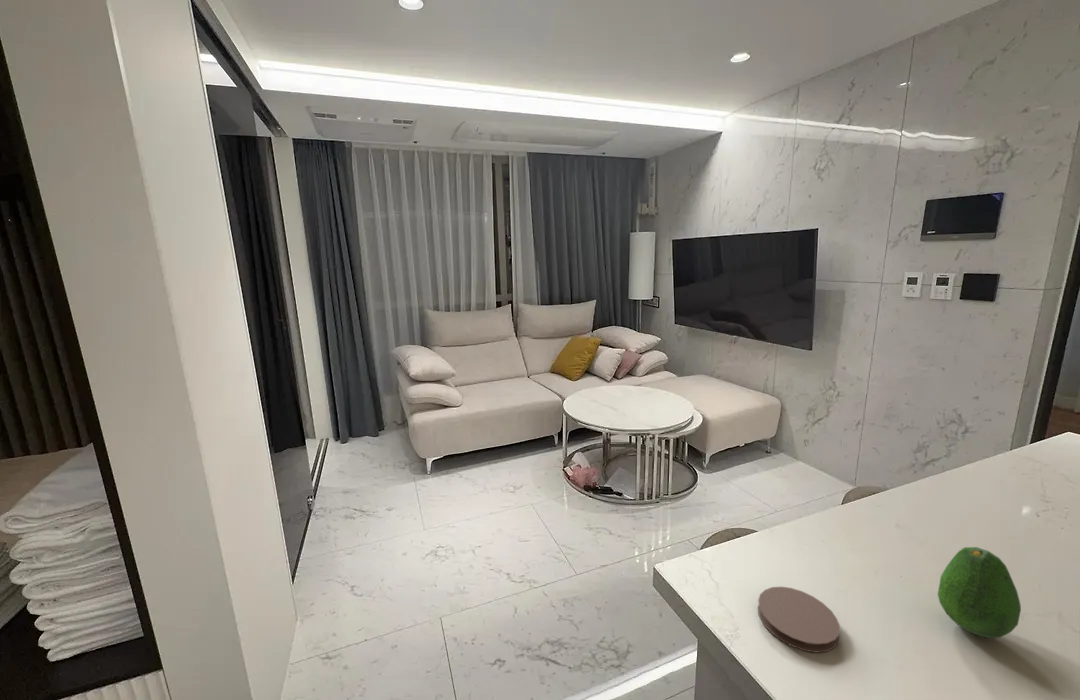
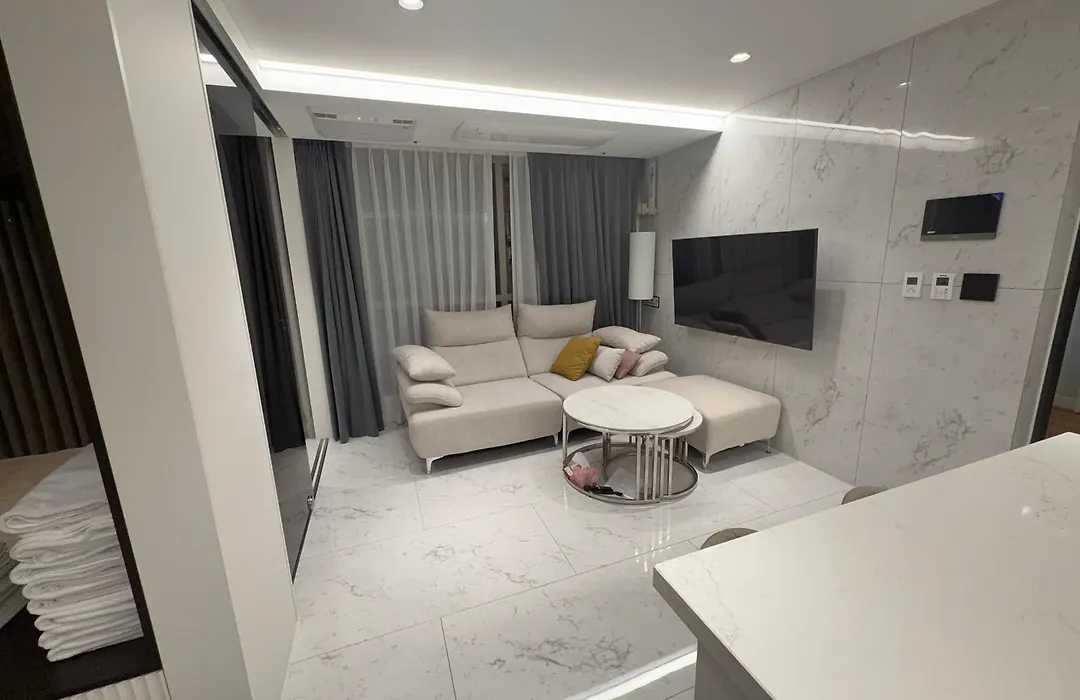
- coaster (797, 616)
- fruit (978, 592)
